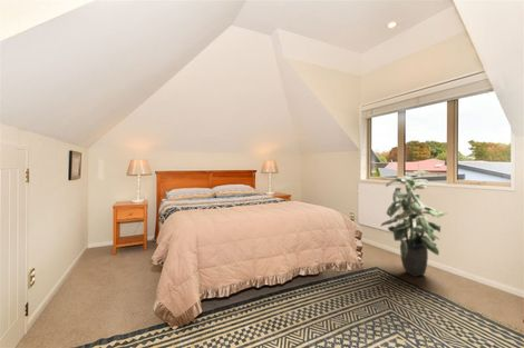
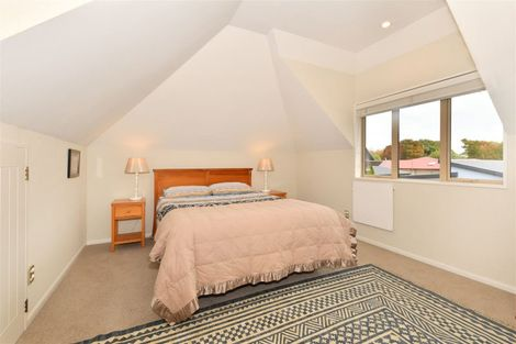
- indoor plant (414, 222)
